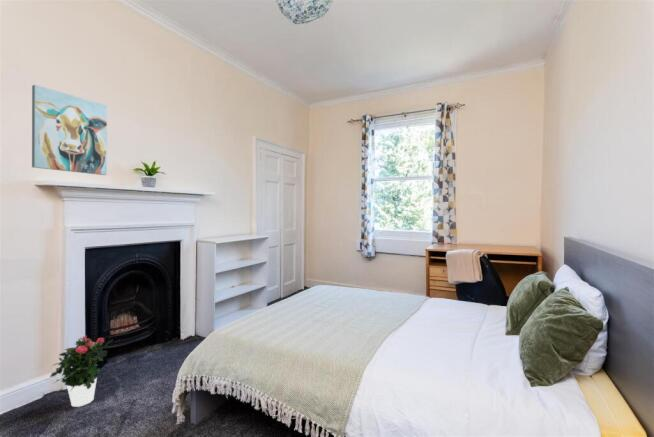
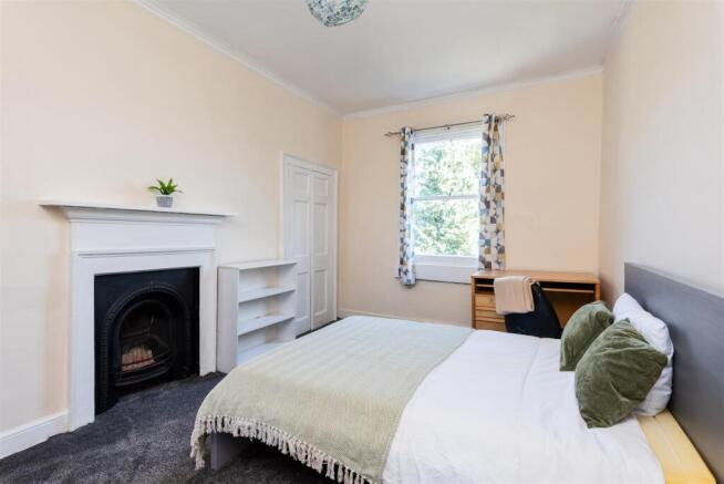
- potted flower (83, 369)
- wall art (72, 133)
